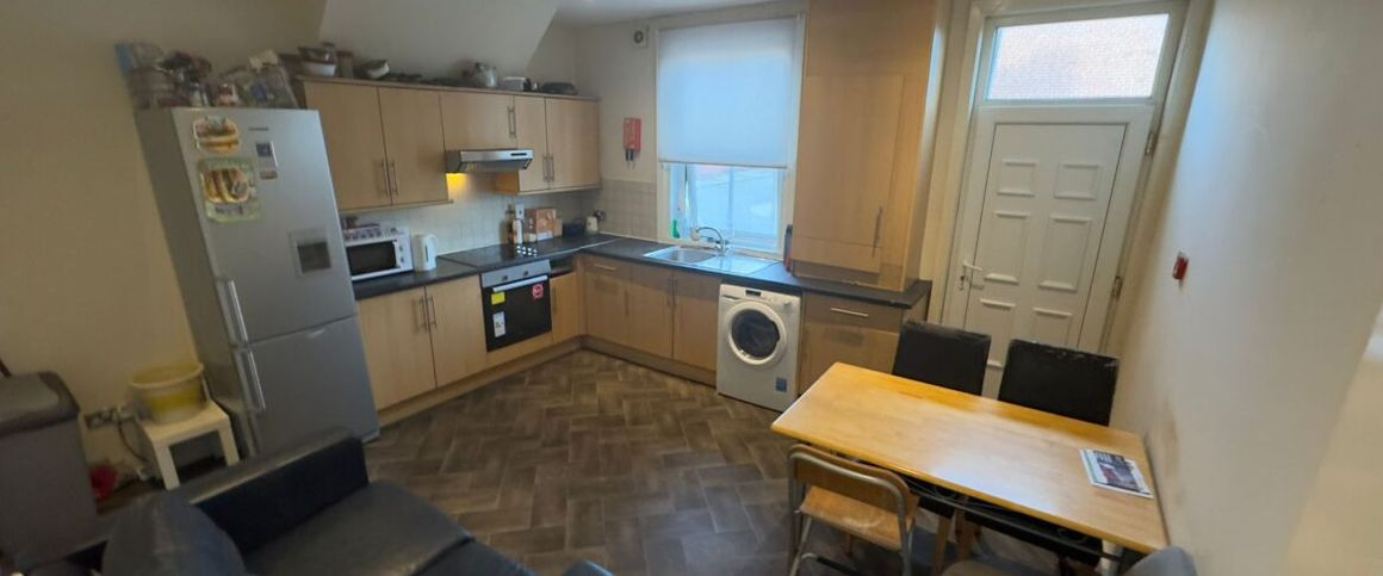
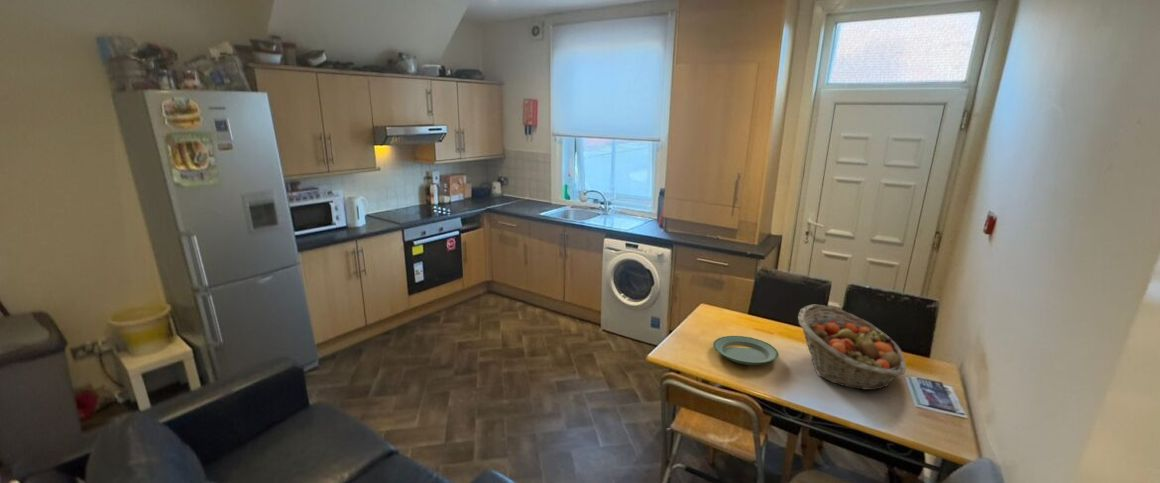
+ plate (744, 351)
+ fruit basket (848, 344)
